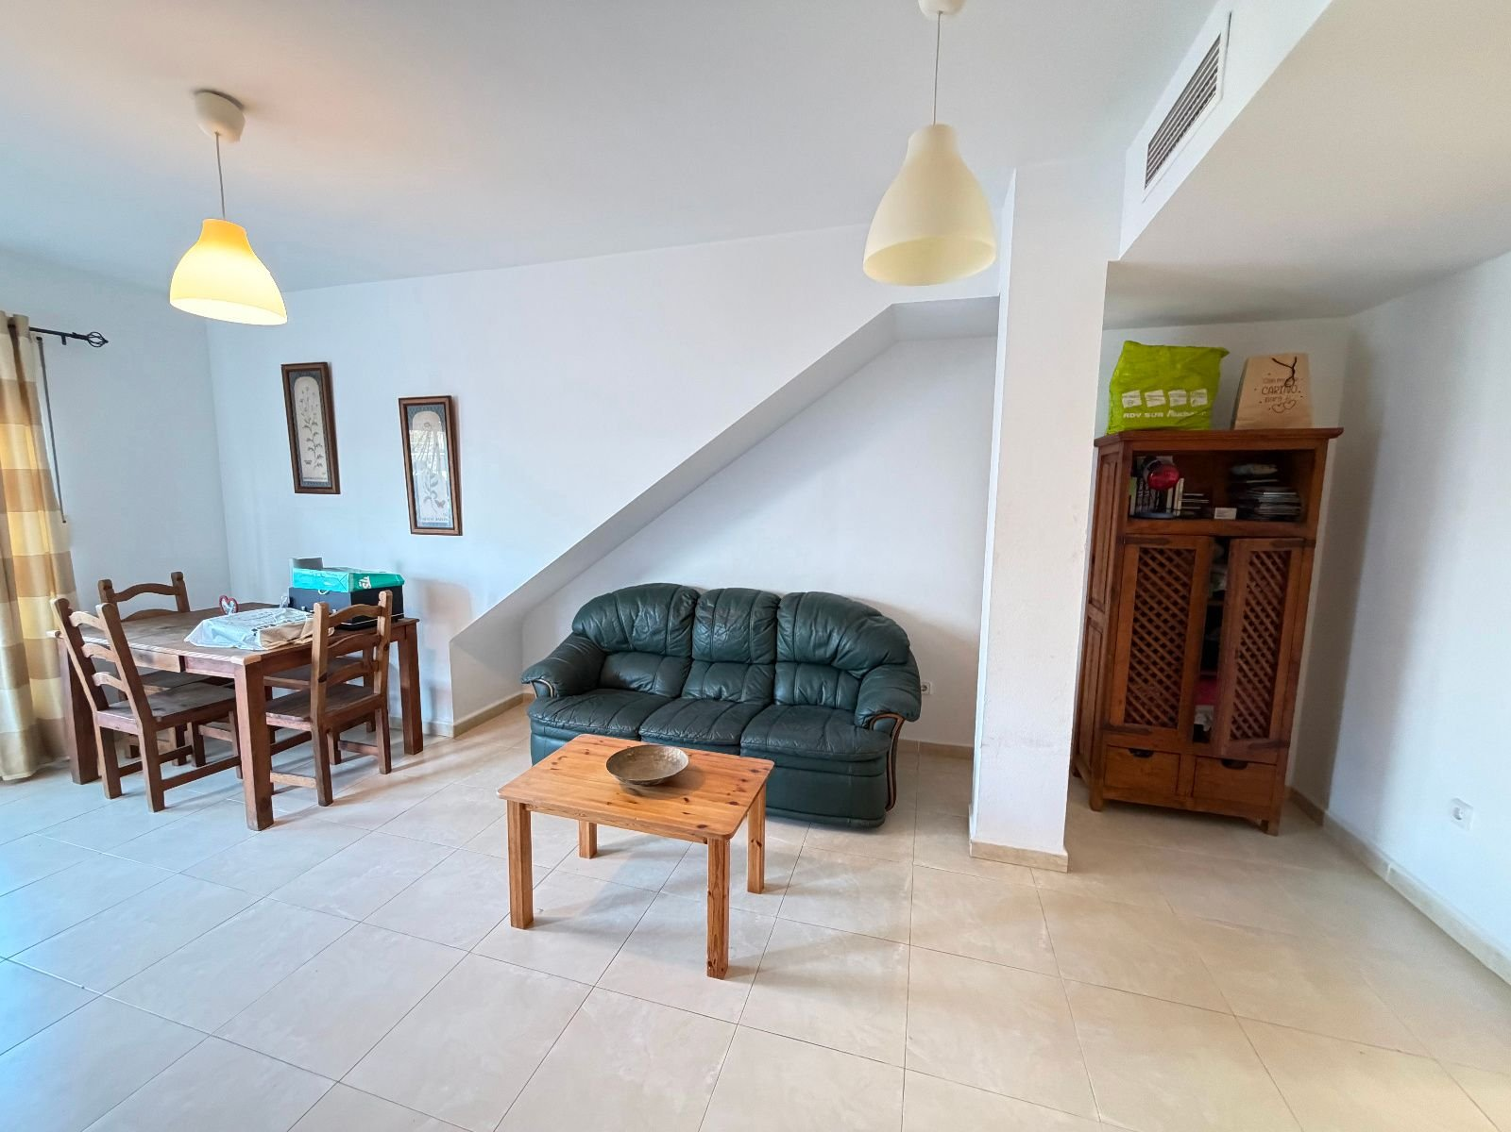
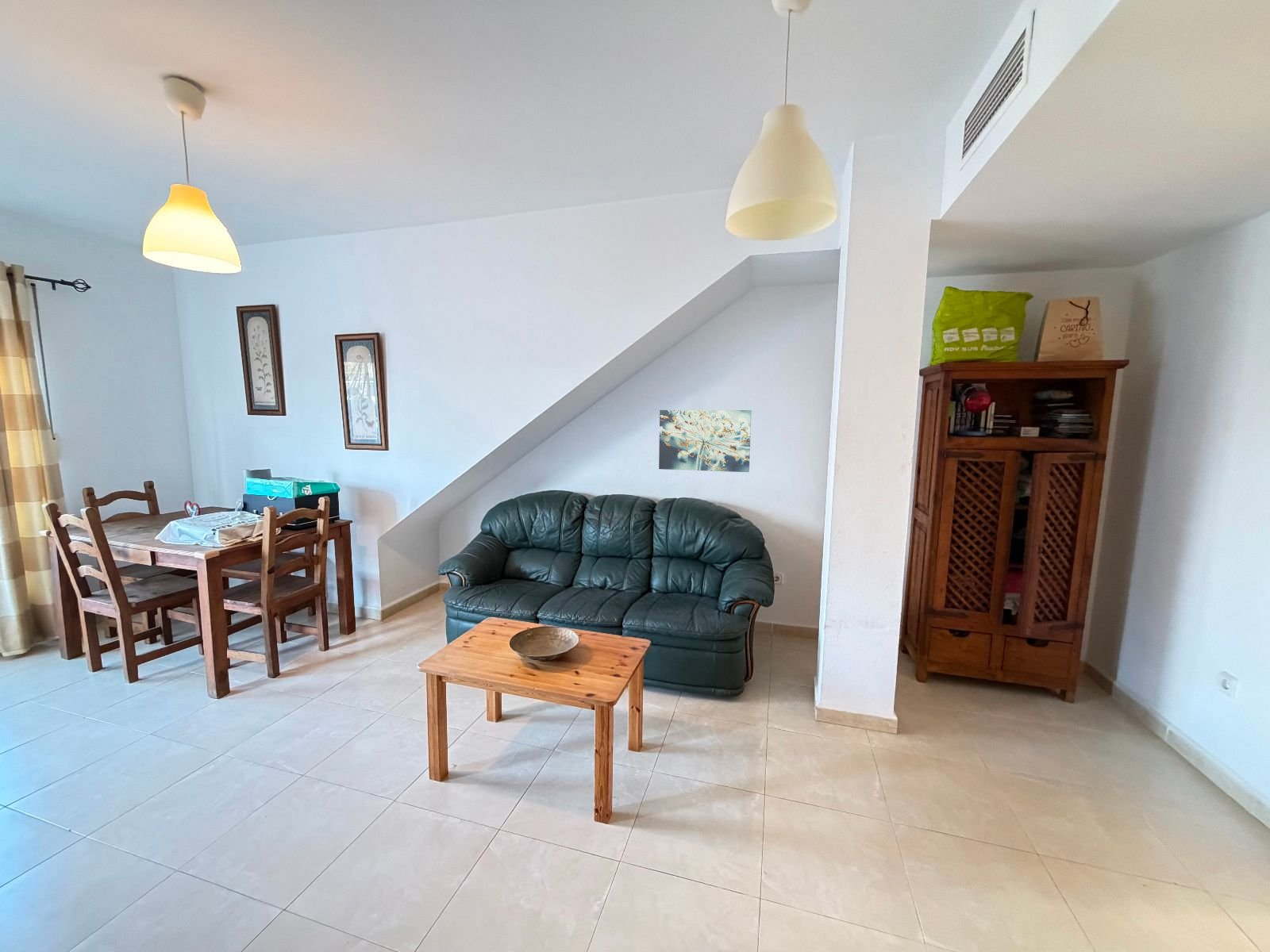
+ wall art (703, 440)
